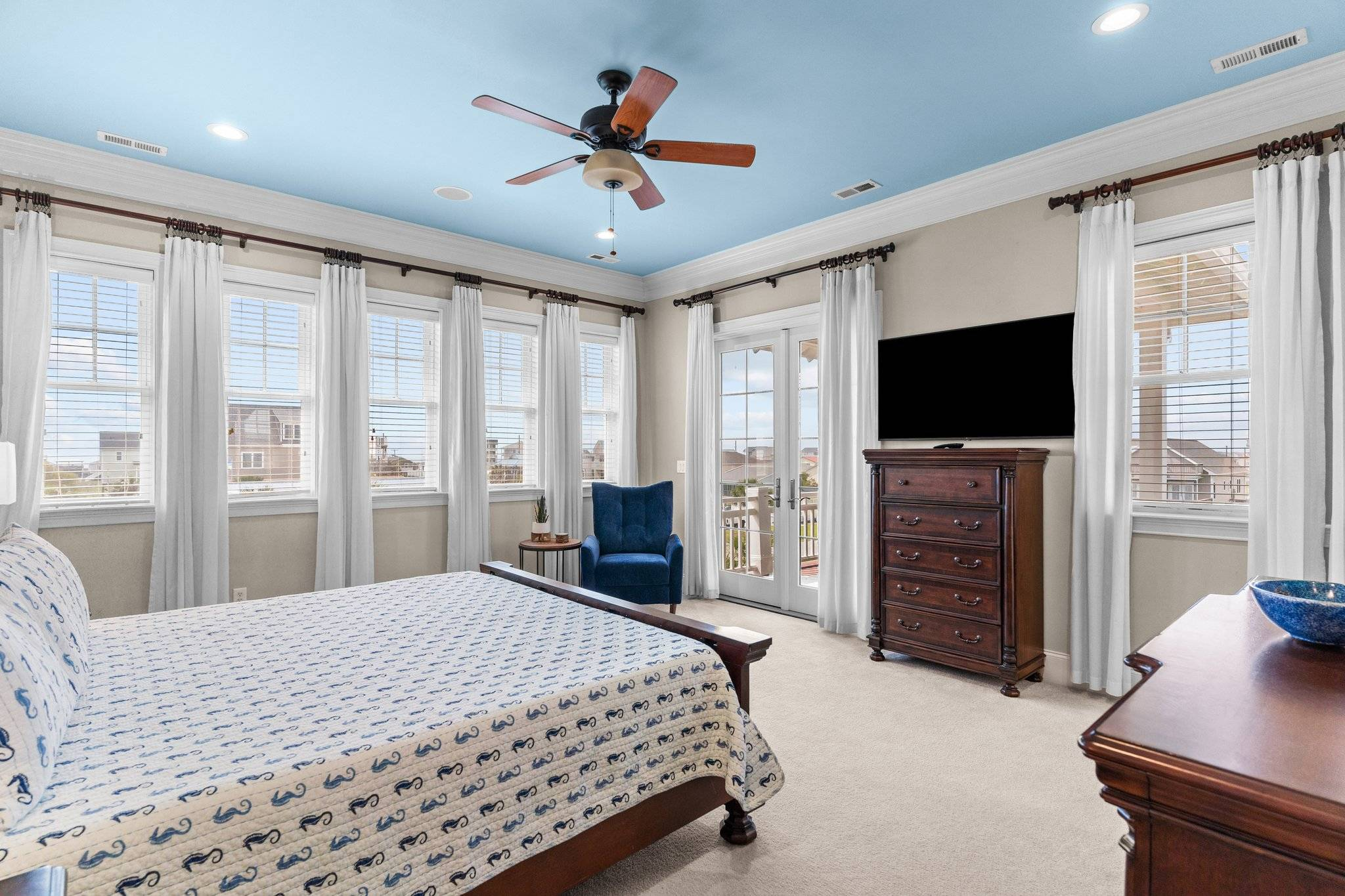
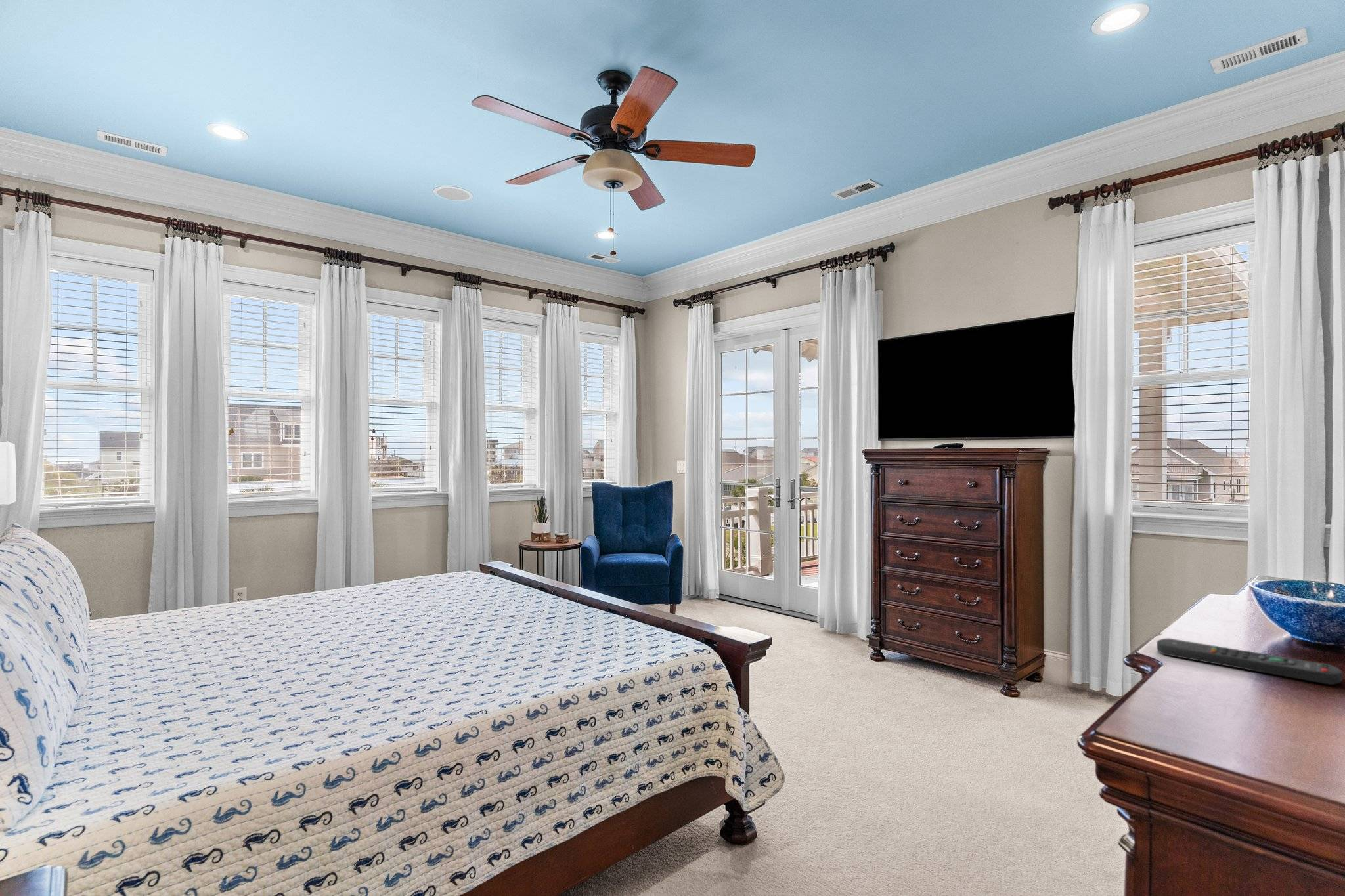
+ remote control (1243, 658)
